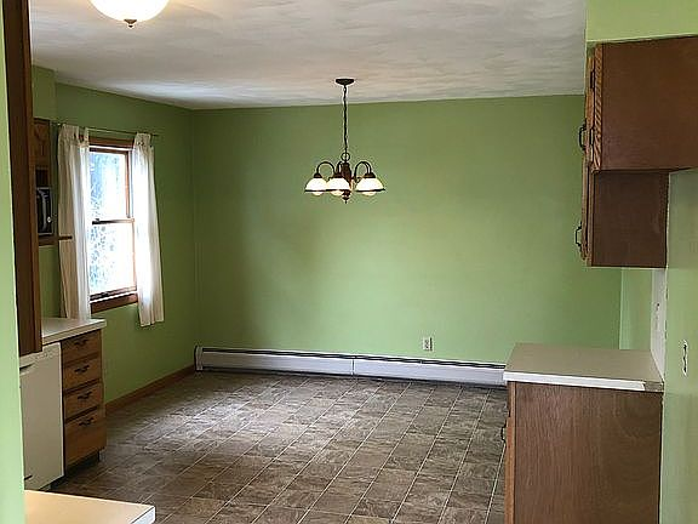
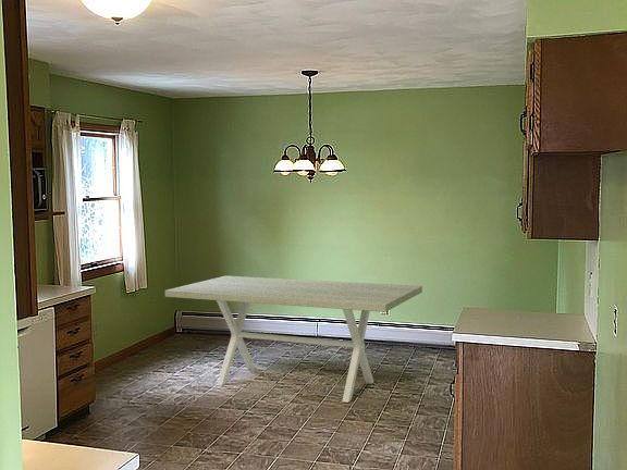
+ dining table (294, 336)
